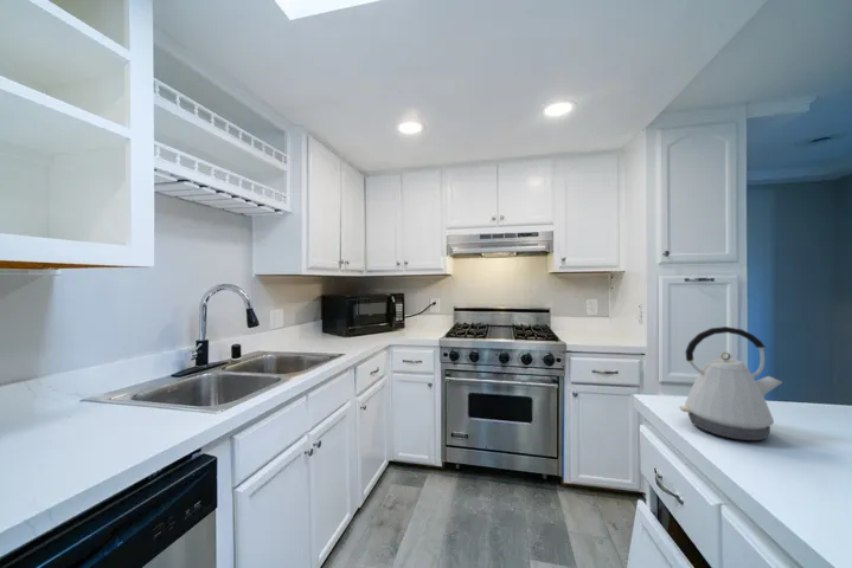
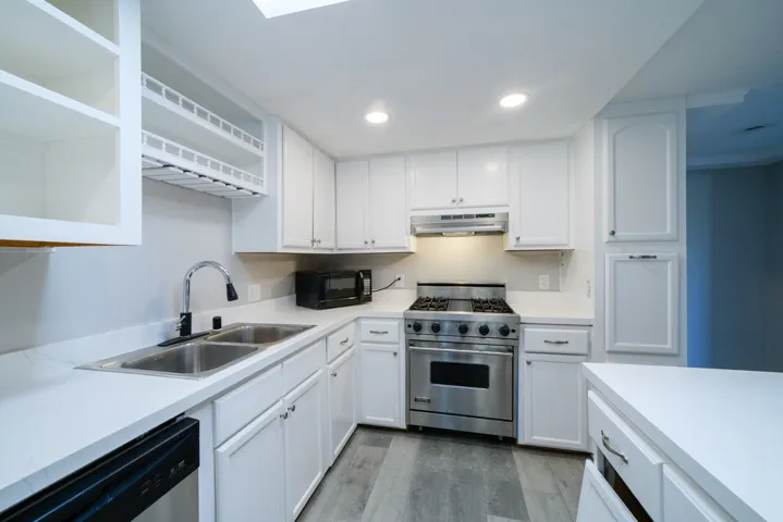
- kettle (729, 377)
